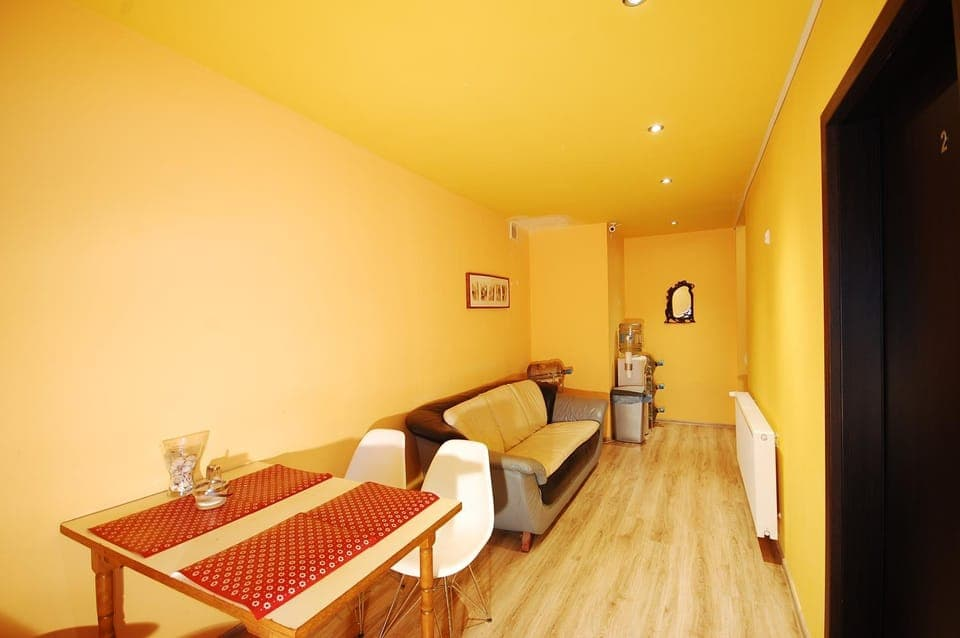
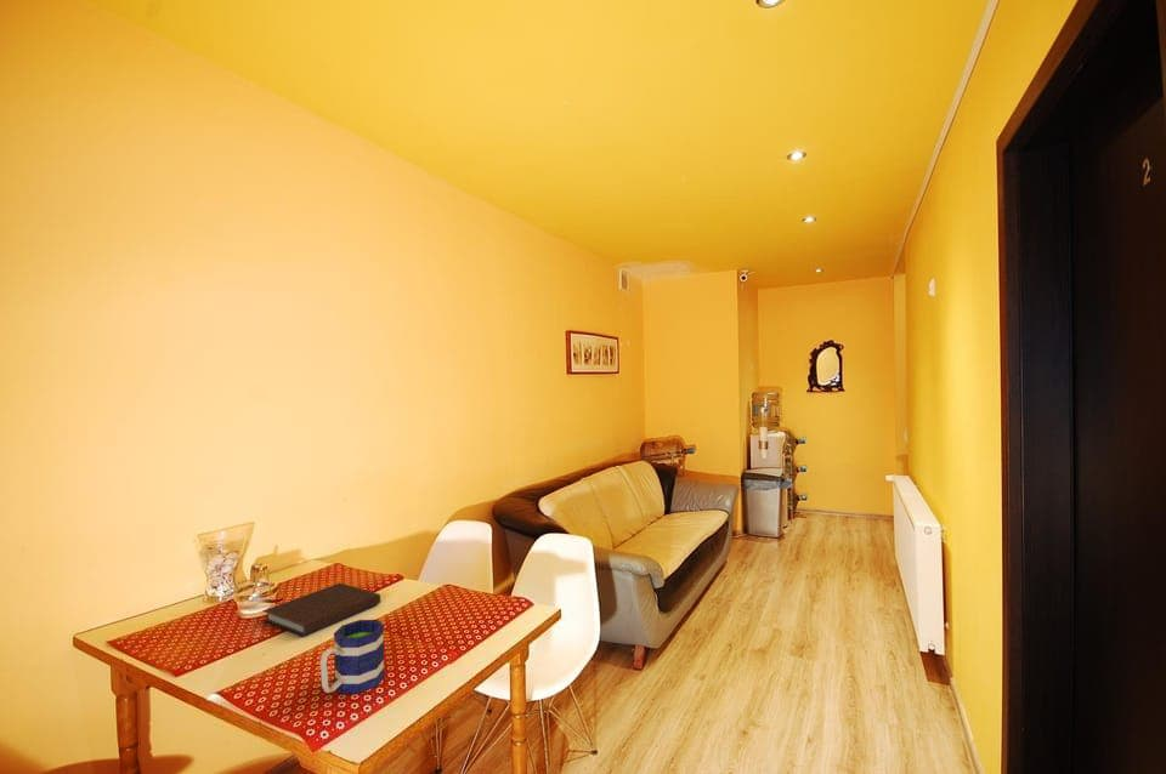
+ notebook (323, 607)
+ mug (351, 659)
